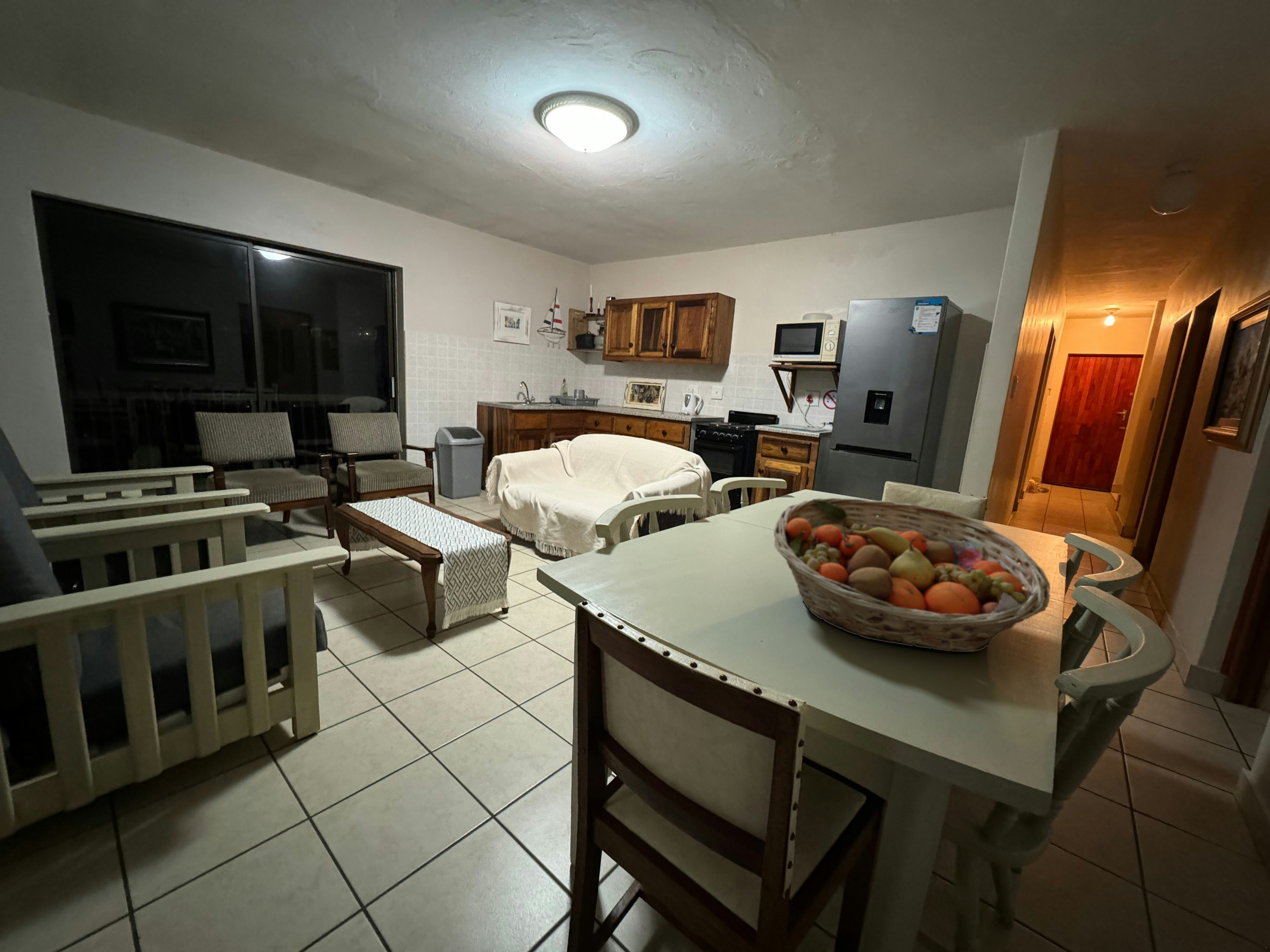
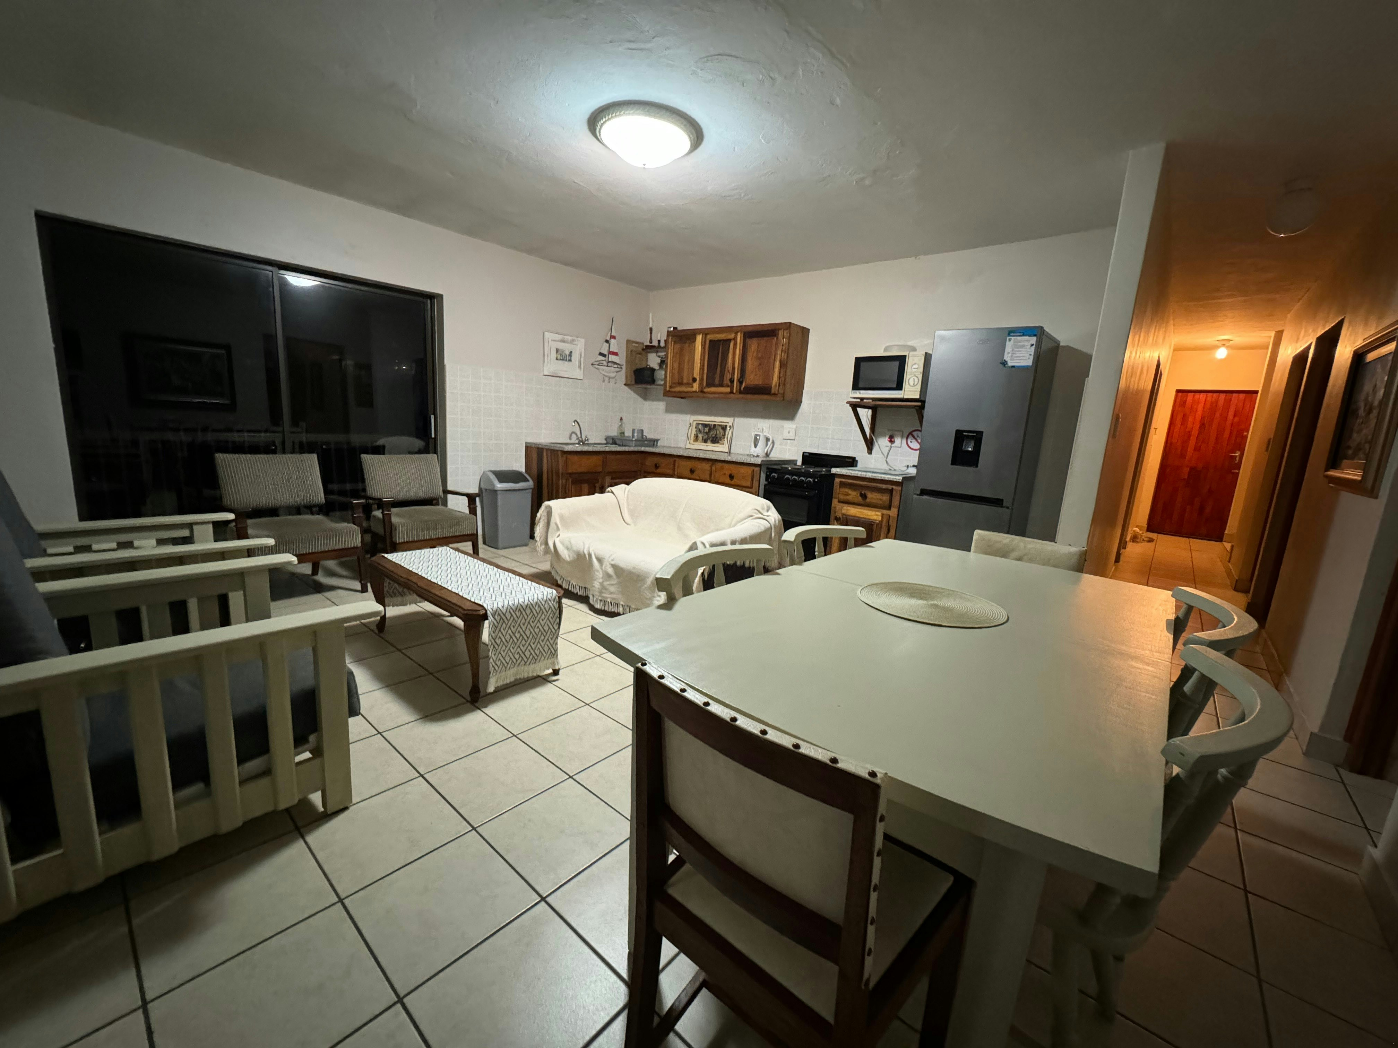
- fruit basket (895, 566)
